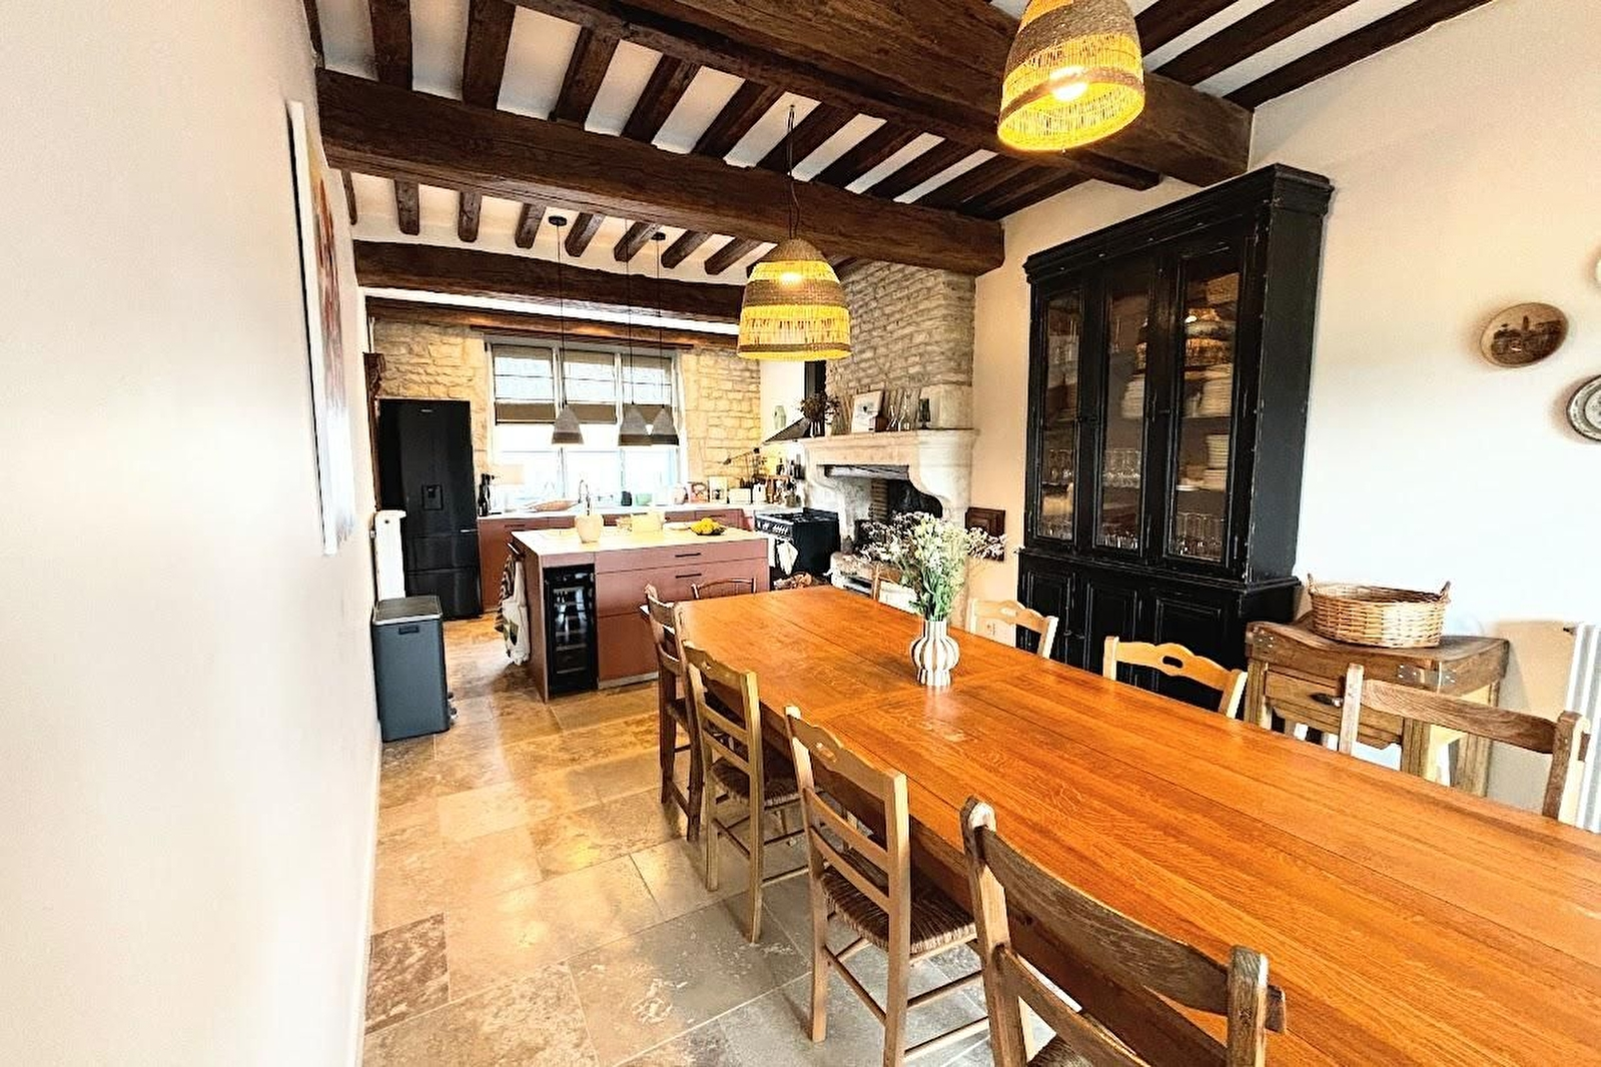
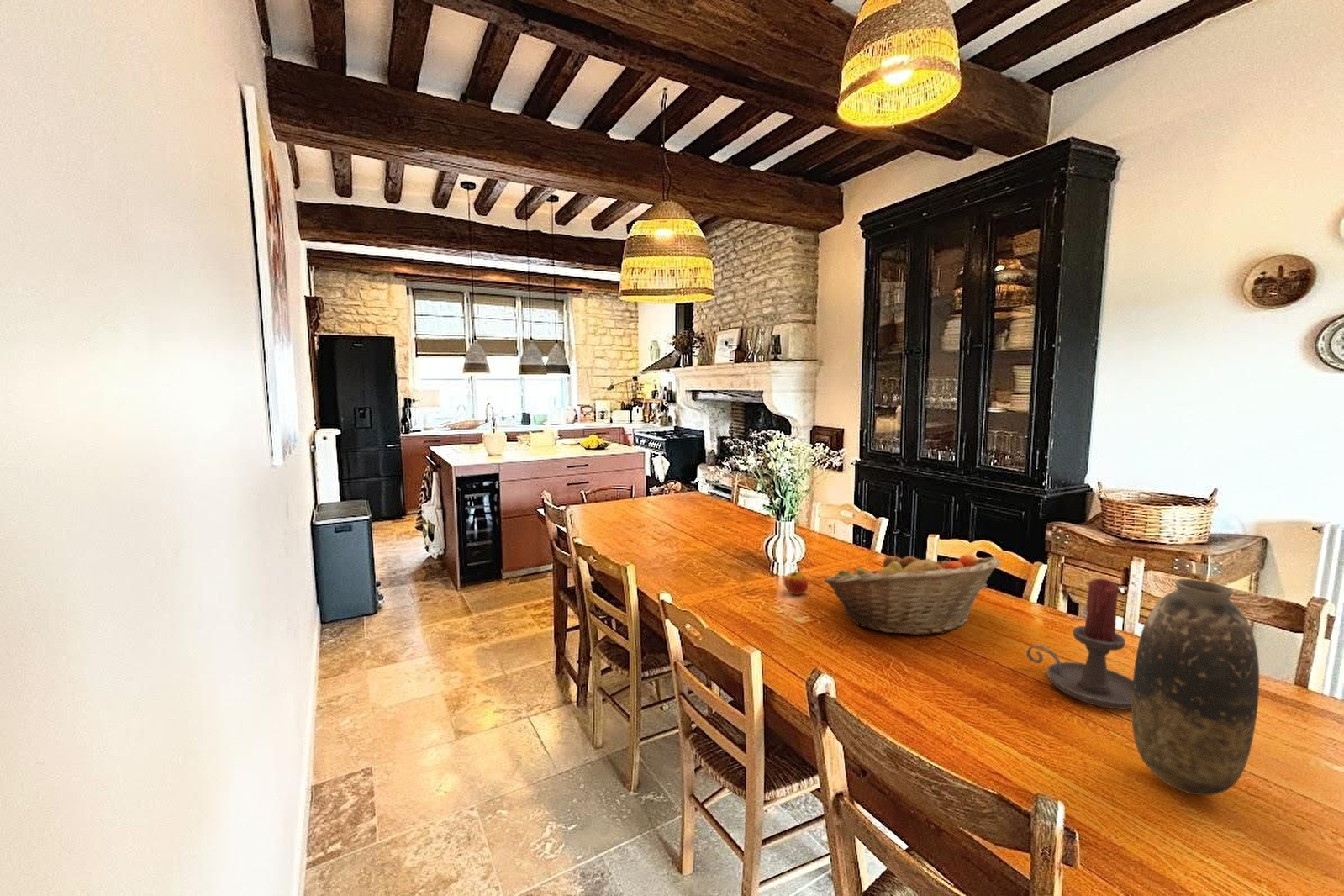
+ fruit basket (910, 583)
+ apple (795, 581)
+ vase (1192, 687)
+ candle holder (1084, 631)
